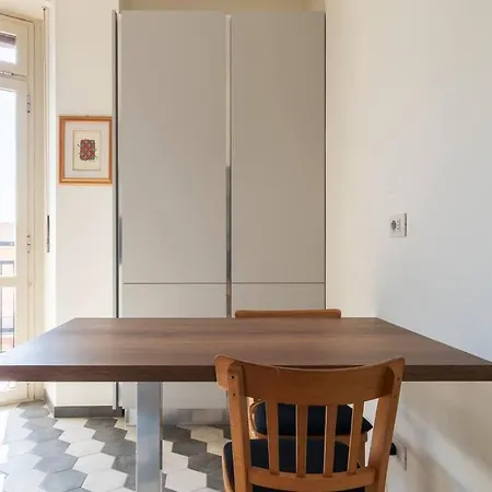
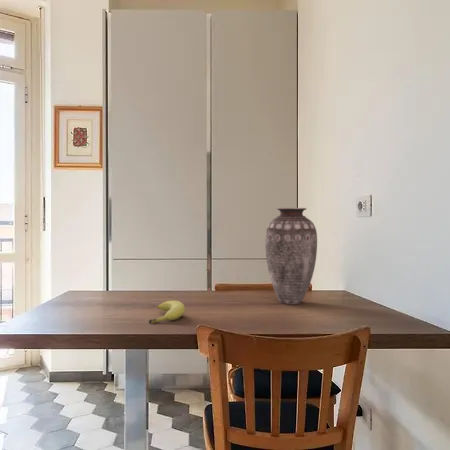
+ fruit (168, 310)
+ vase (291, 255)
